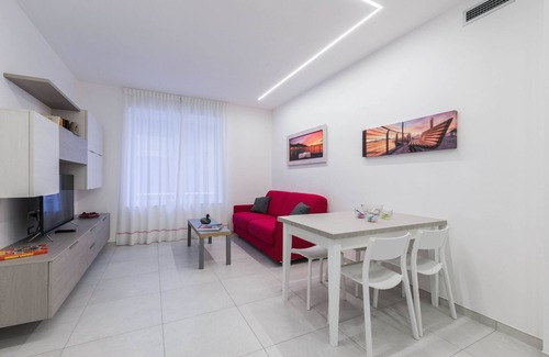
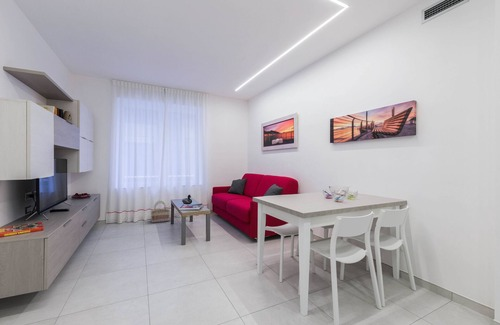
+ basket (160, 211)
